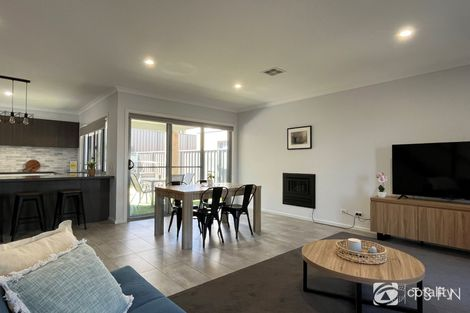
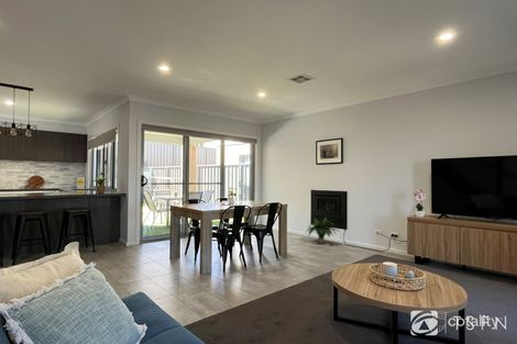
+ potted plant (321, 229)
